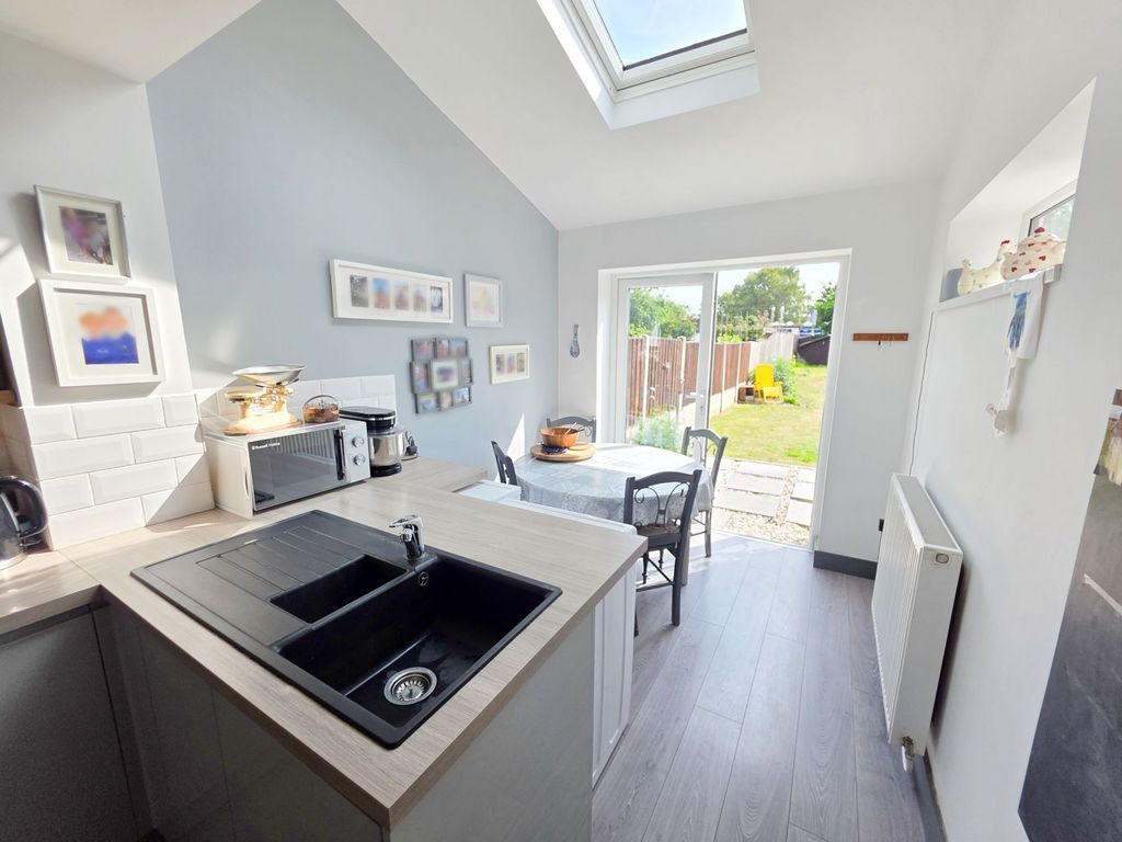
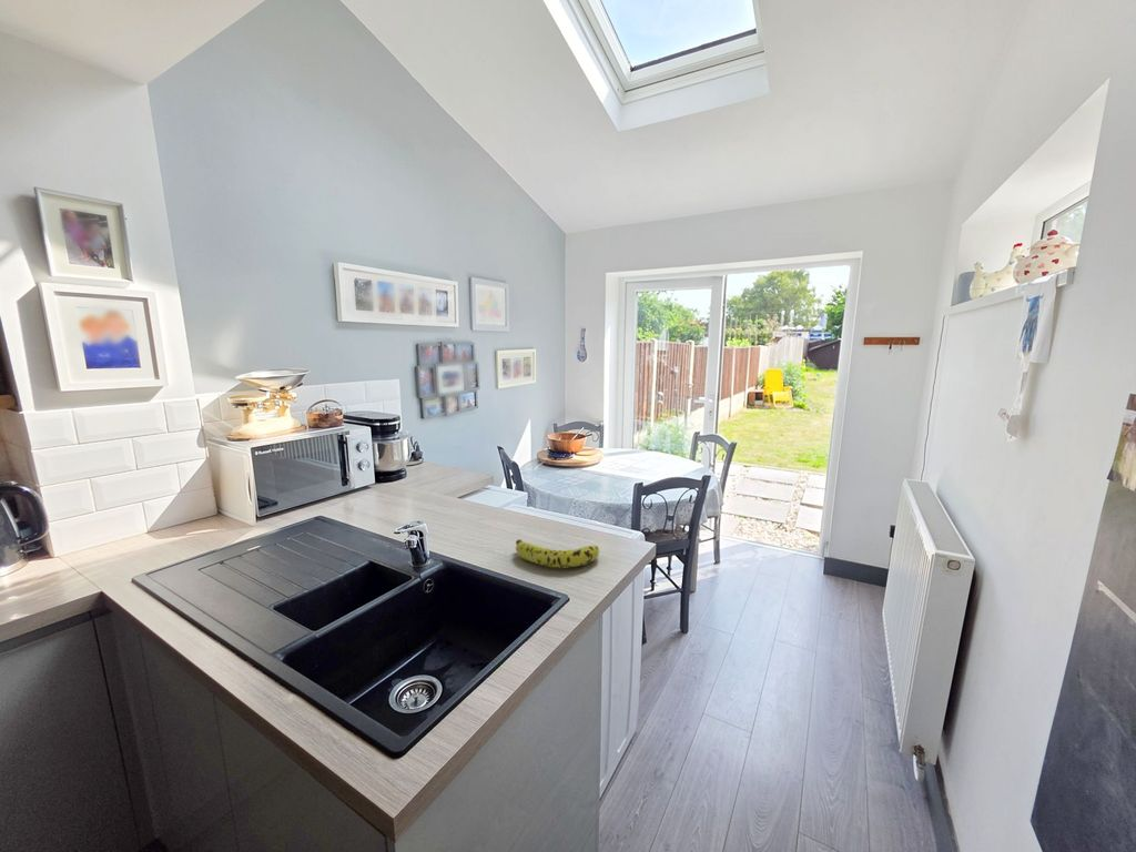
+ fruit (556, 550)
